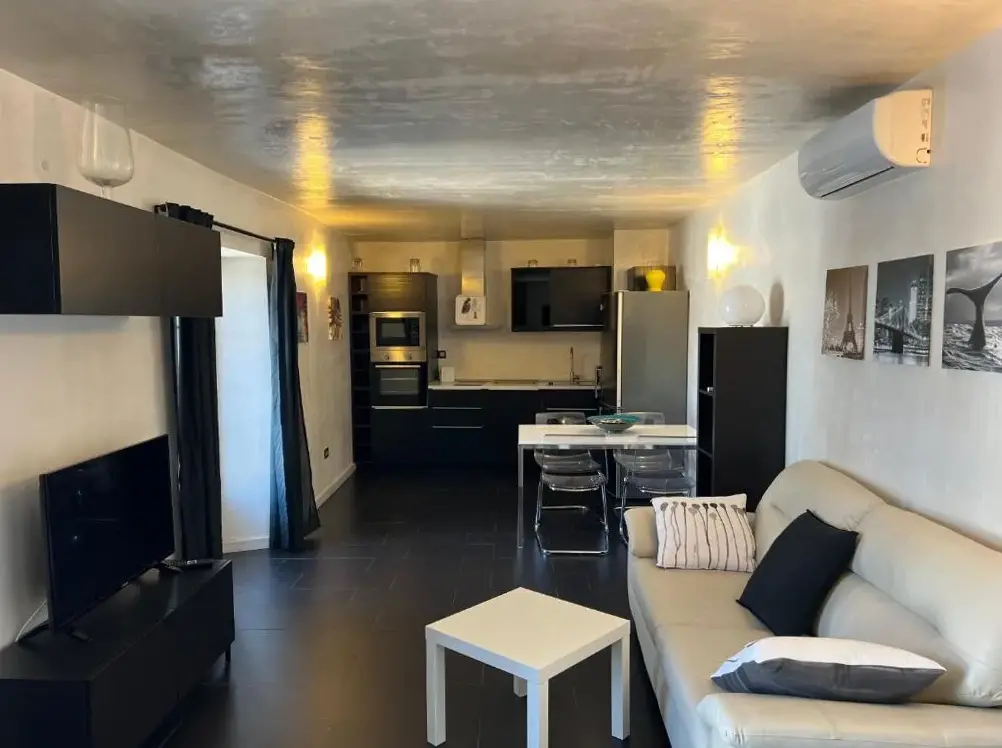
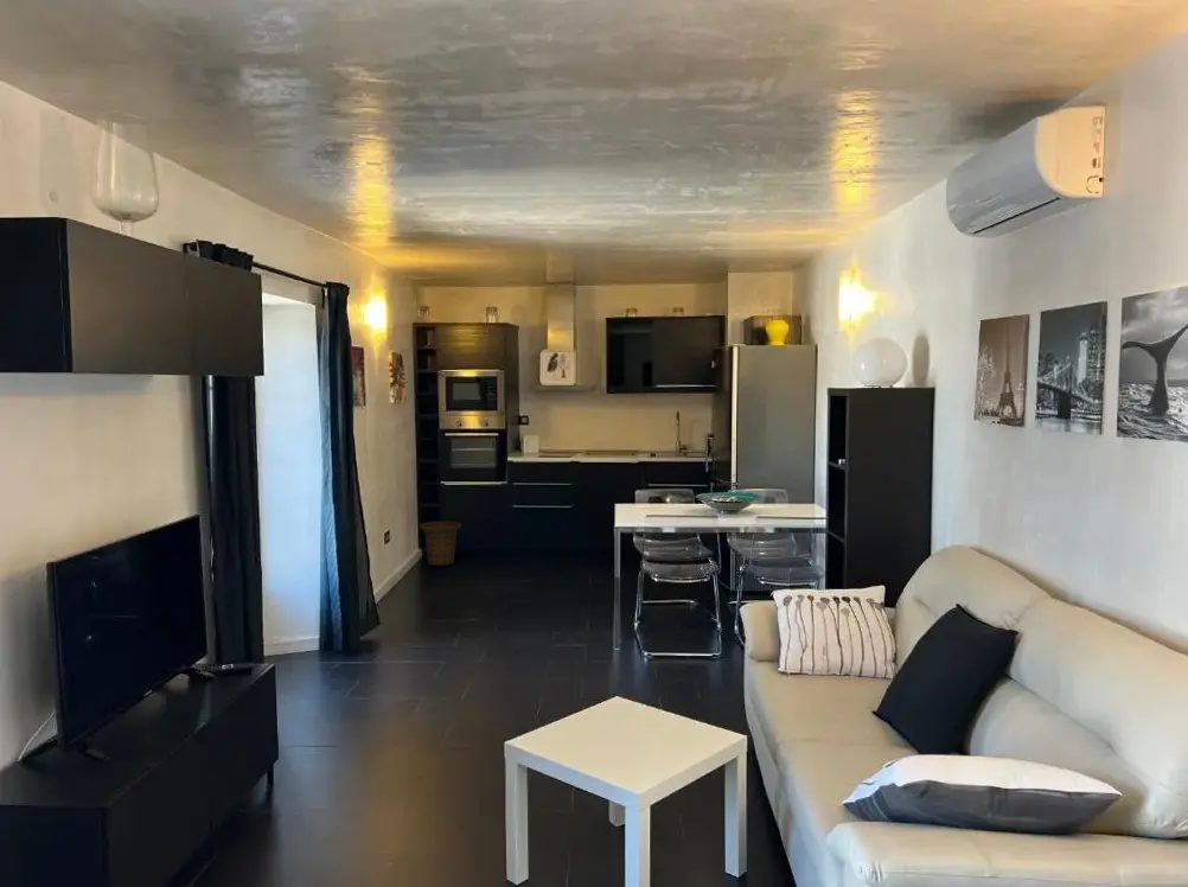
+ basket (440, 543)
